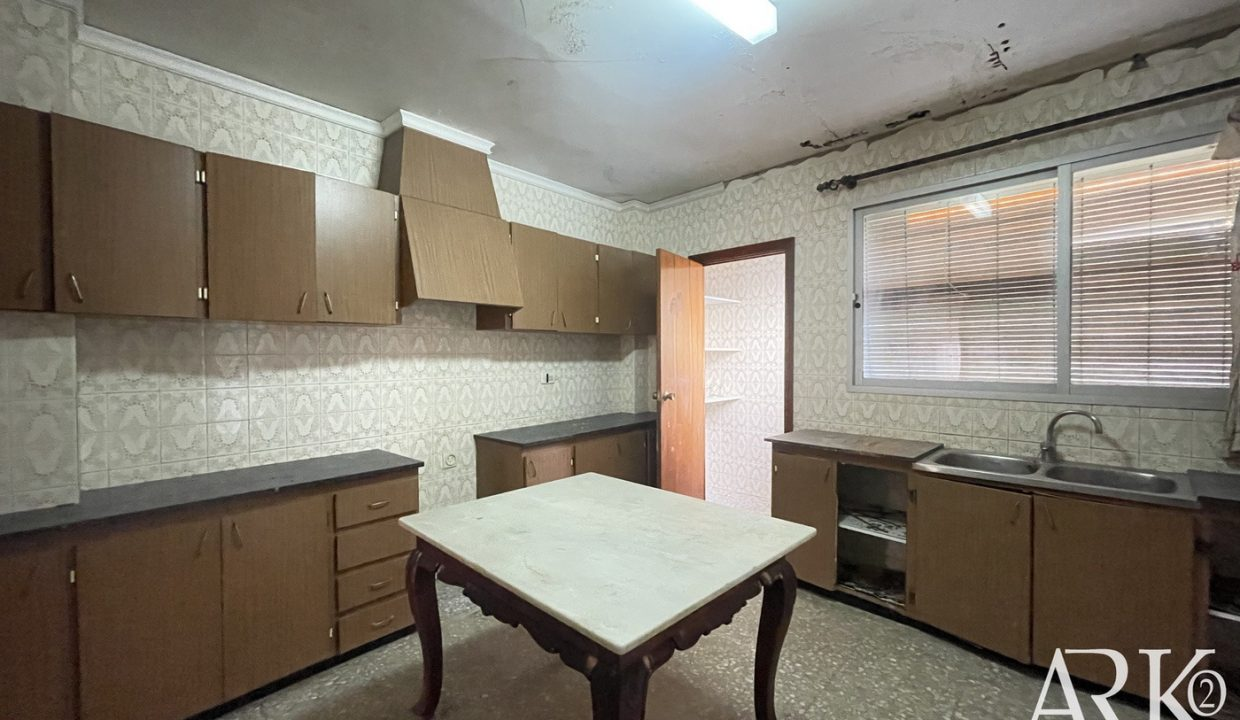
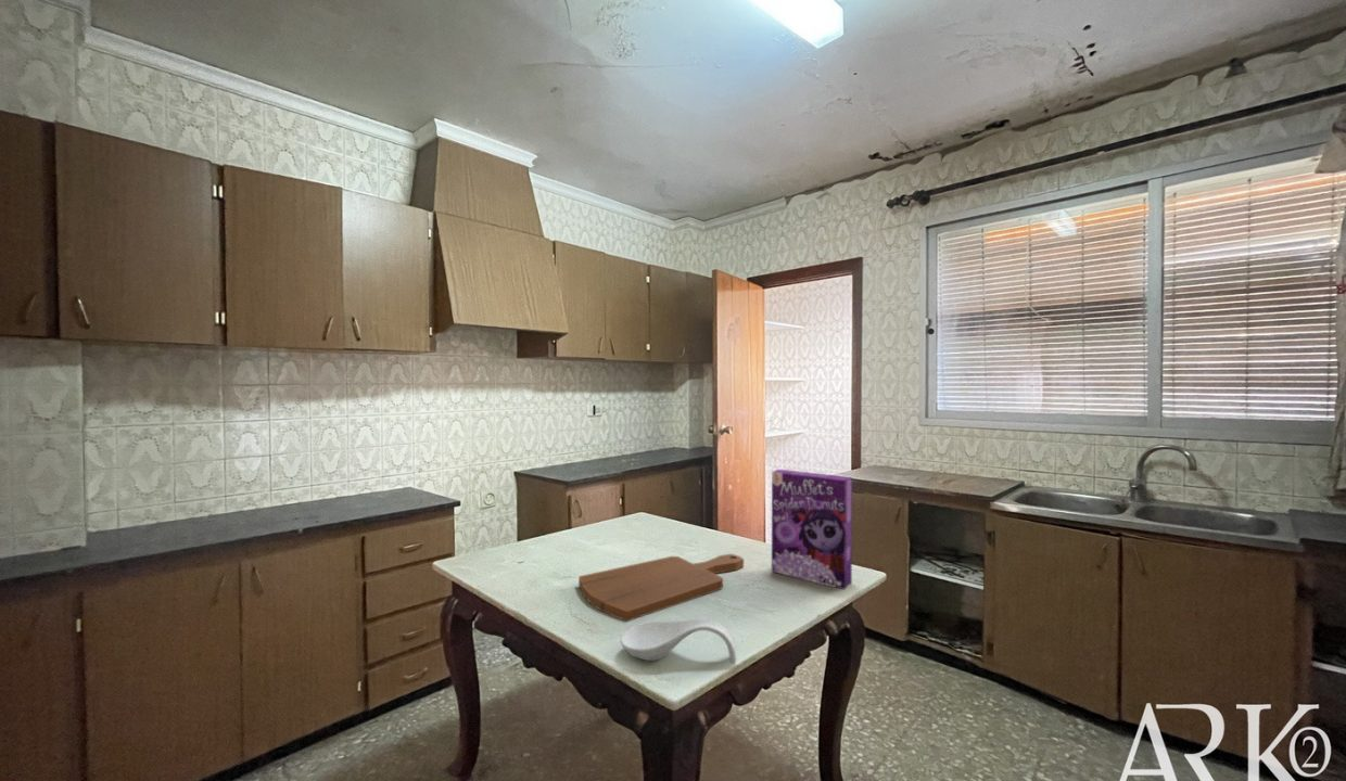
+ cereal box (810, 525)
+ spoon rest (677, 637)
+ cutting board (660, 580)
